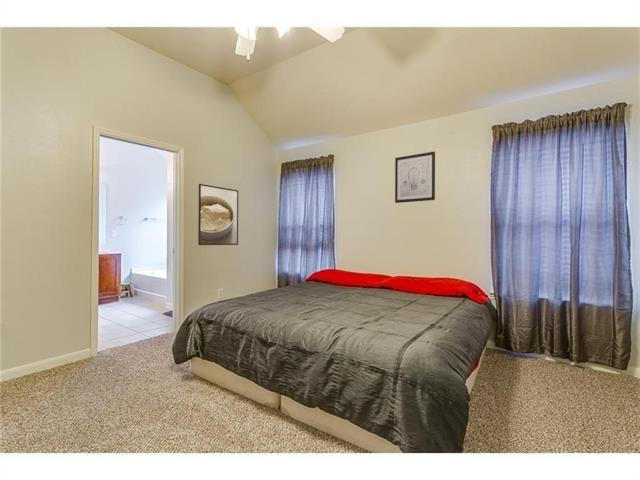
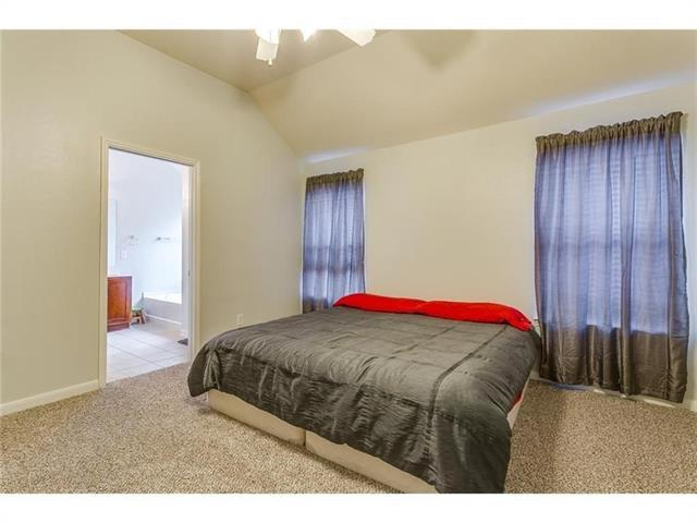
- wall art (414, 178)
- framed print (219, 216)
